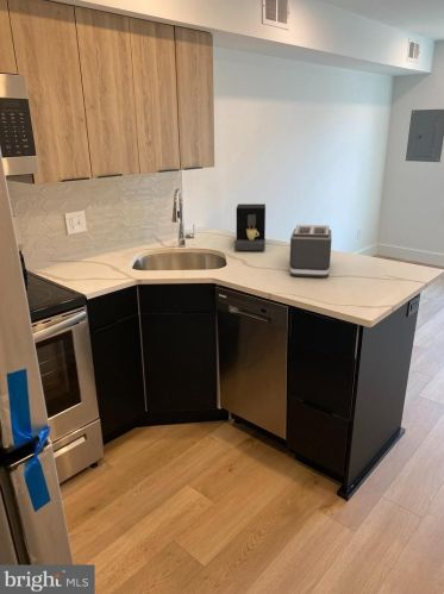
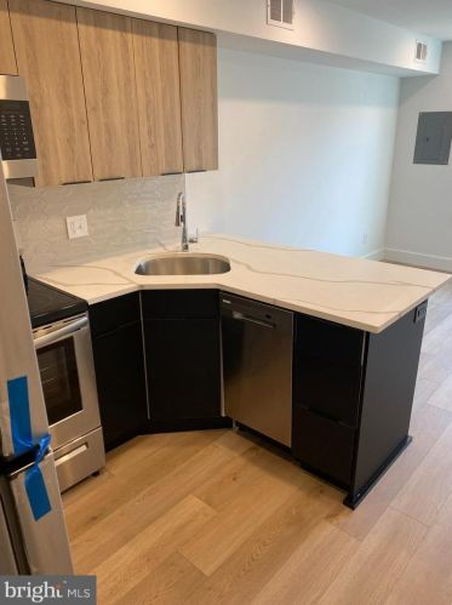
- toaster (311, 249)
- coffee maker (250, 226)
